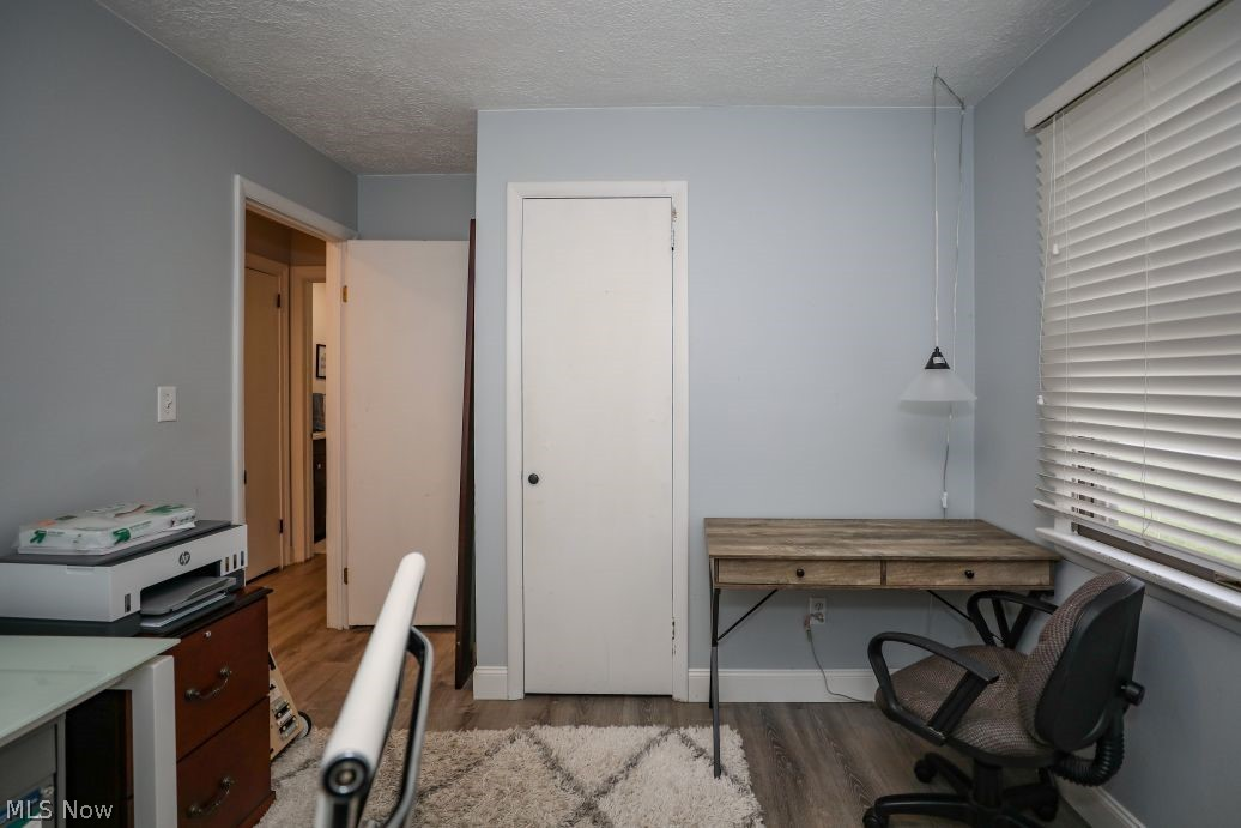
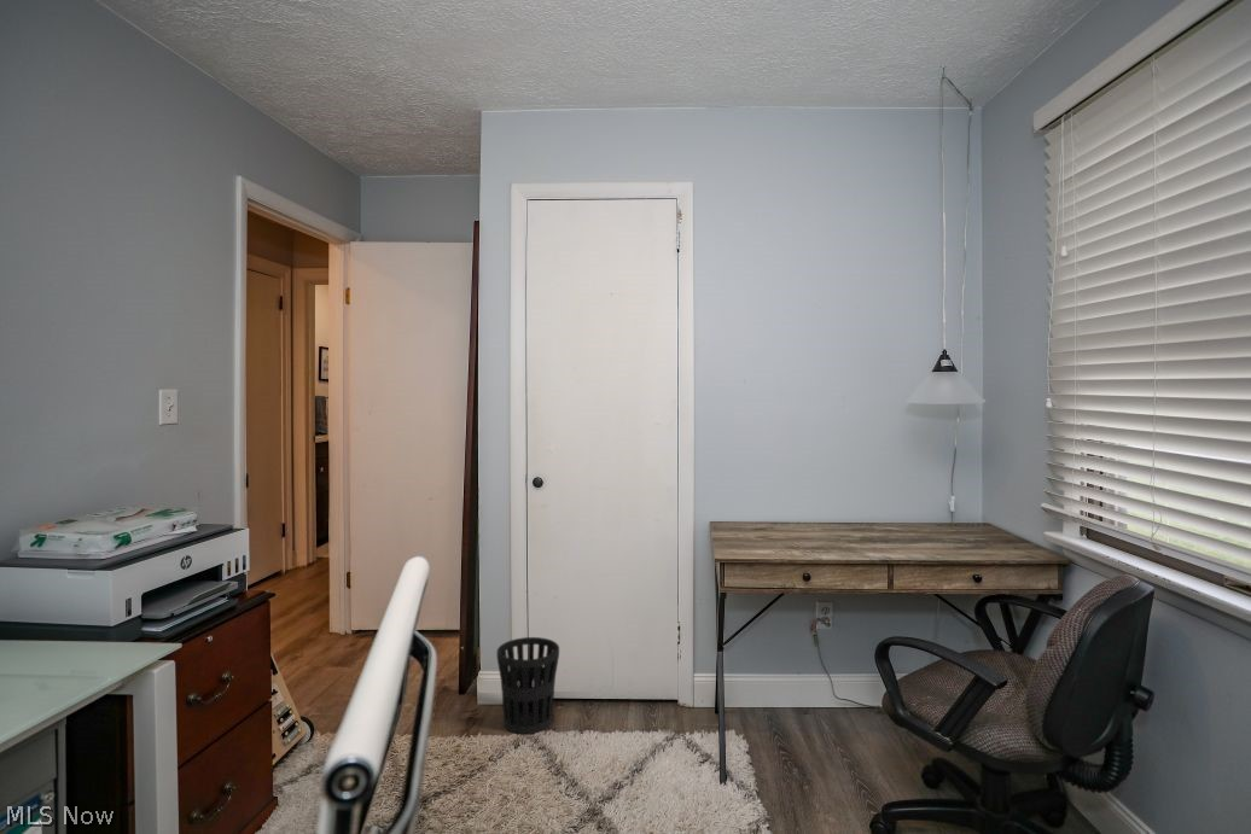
+ wastebasket (528, 684)
